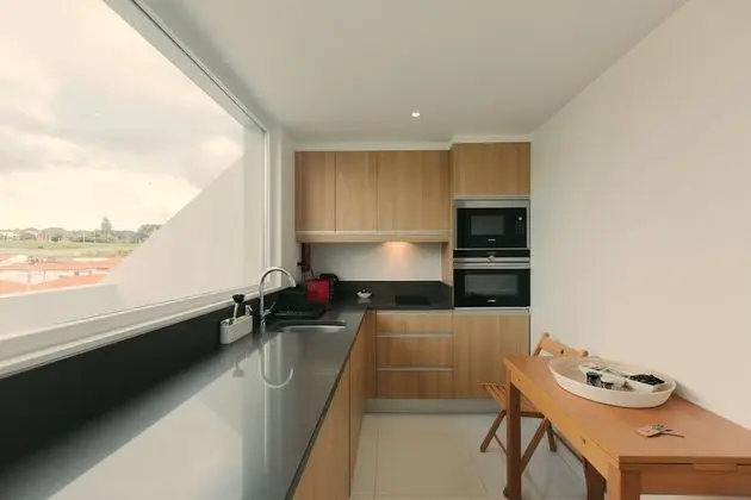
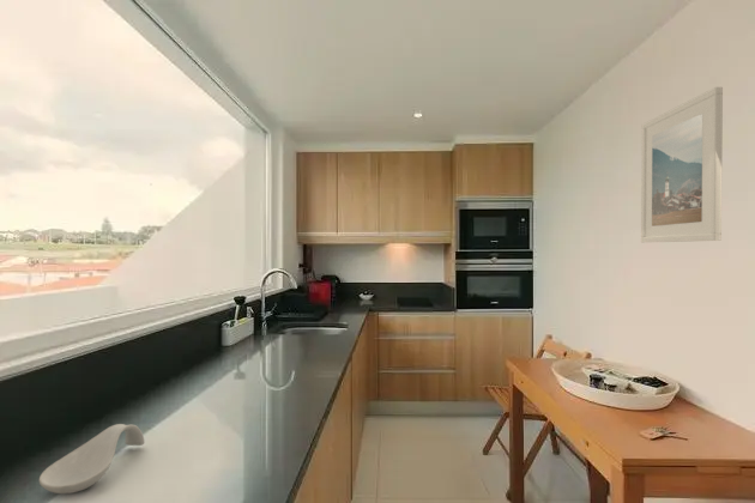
+ spoon rest (98, 453)
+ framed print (676, 175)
